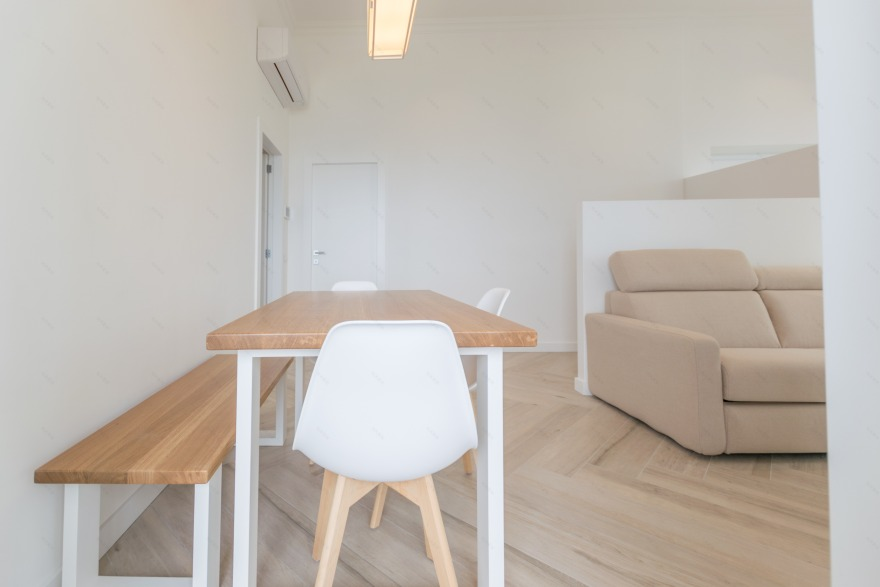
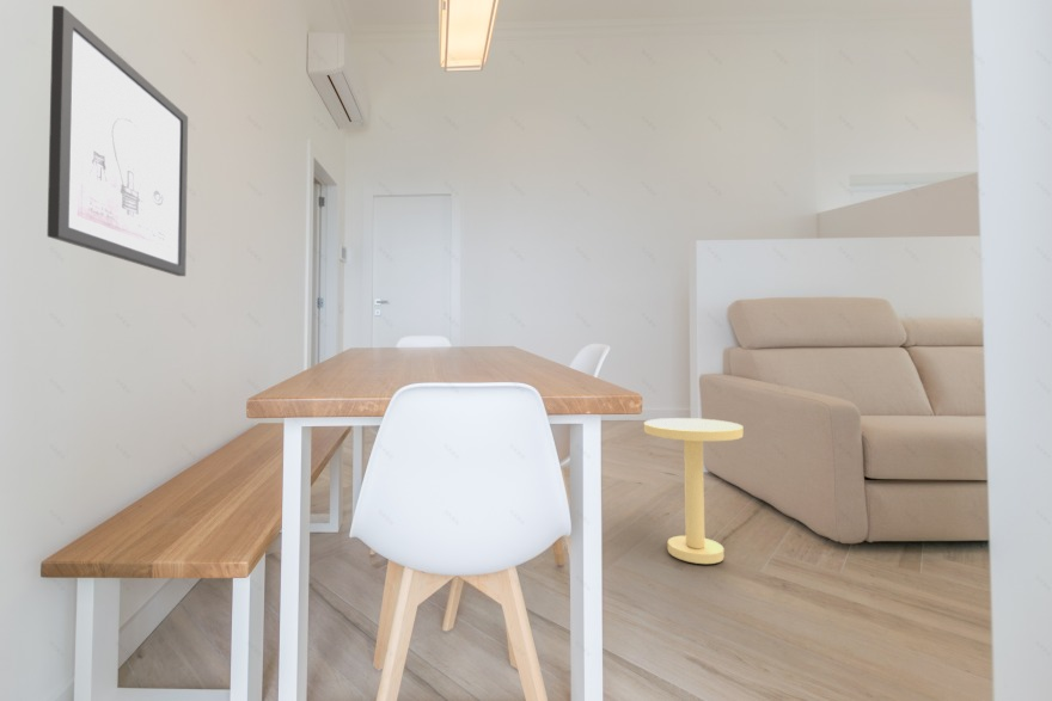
+ wall art (130, 165)
+ side table (692, 487)
